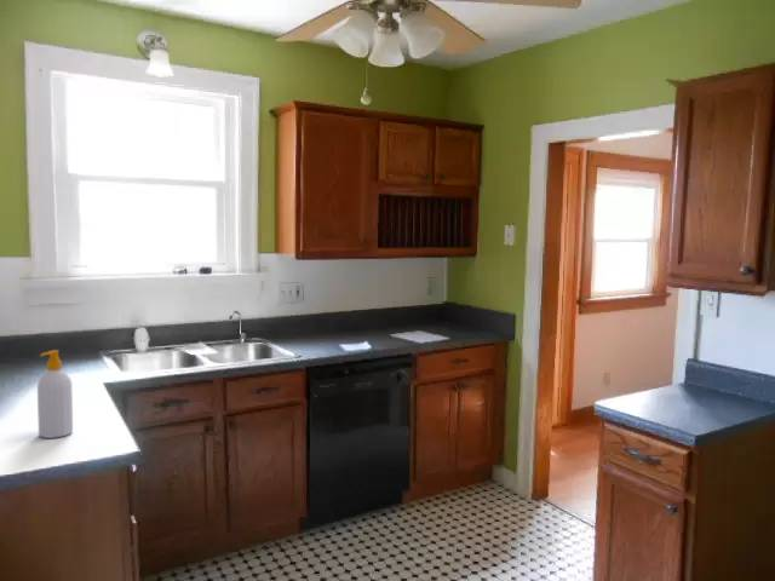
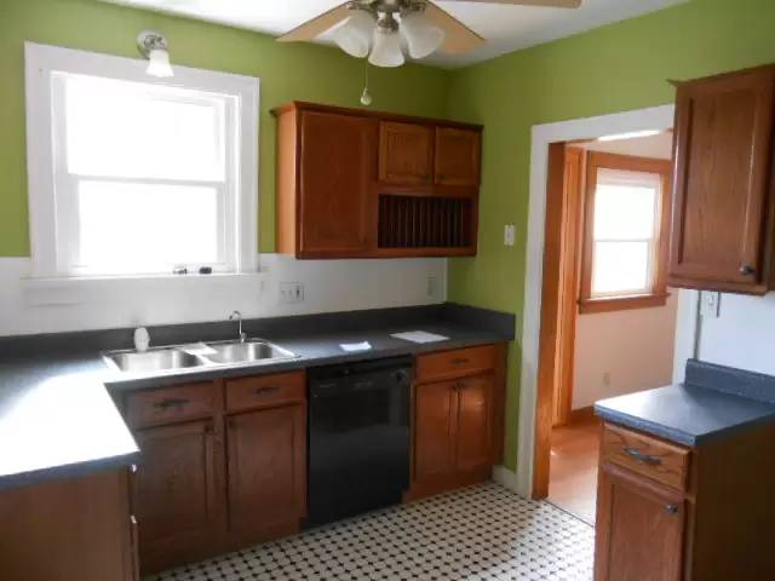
- soap bottle (53, 392)
